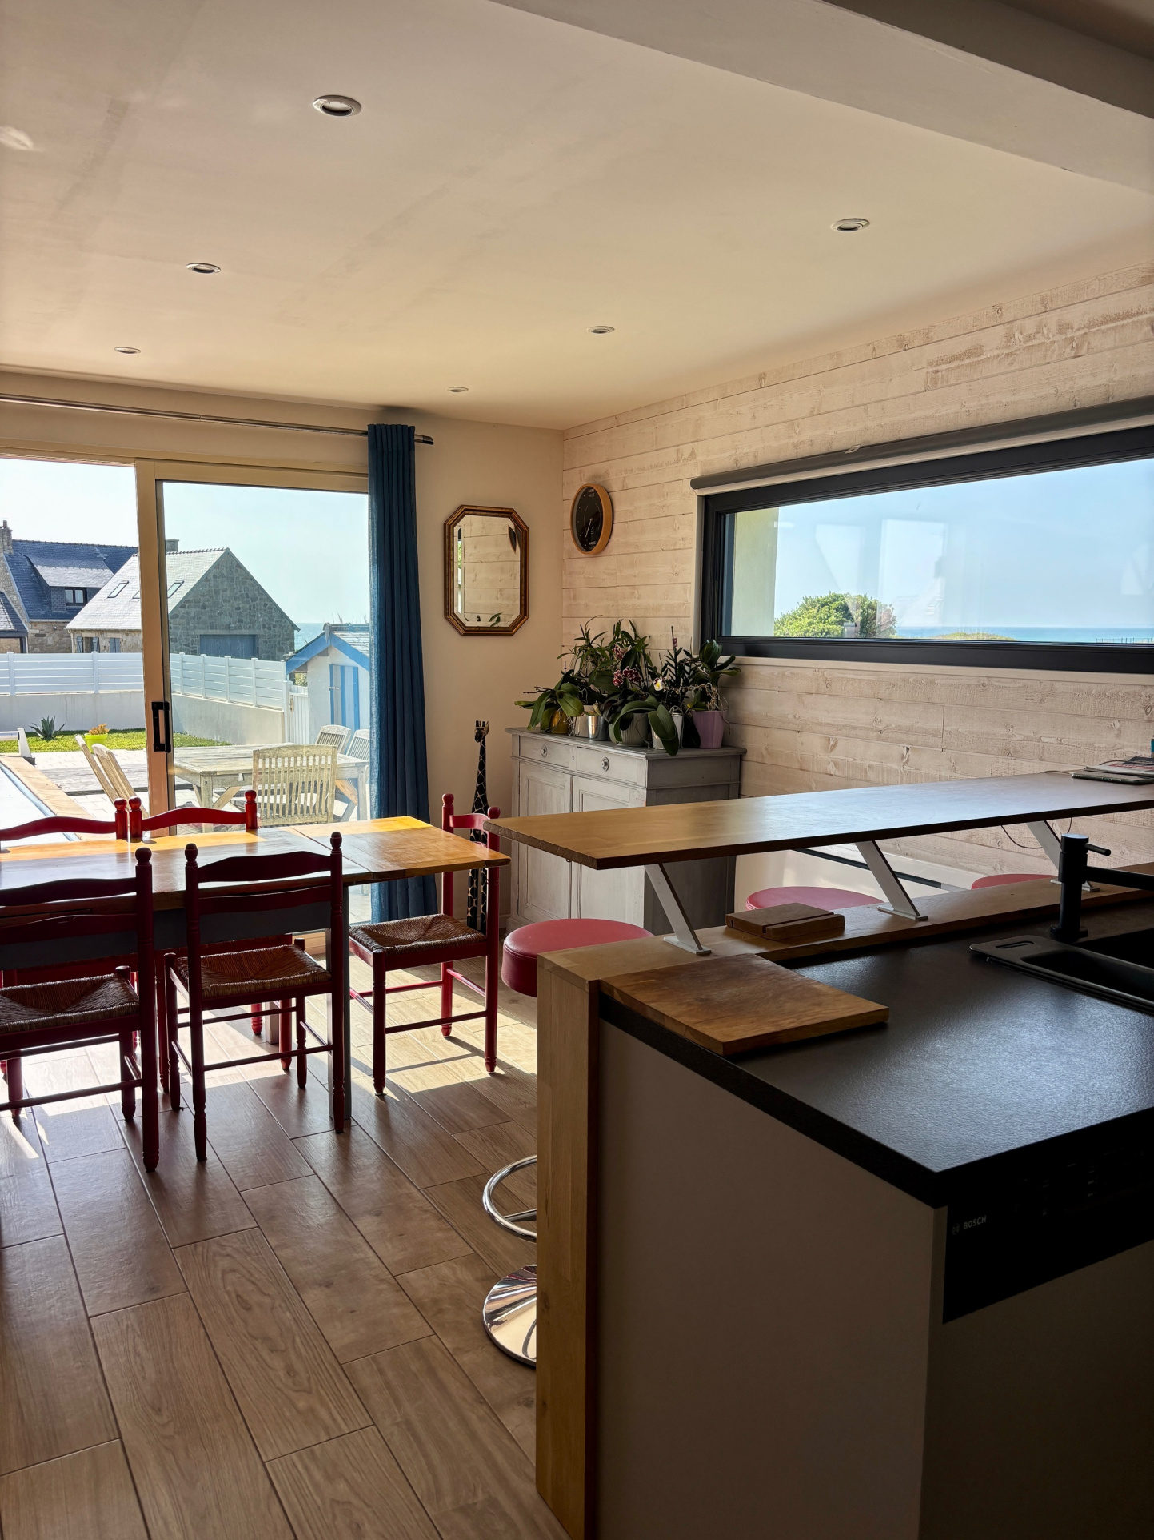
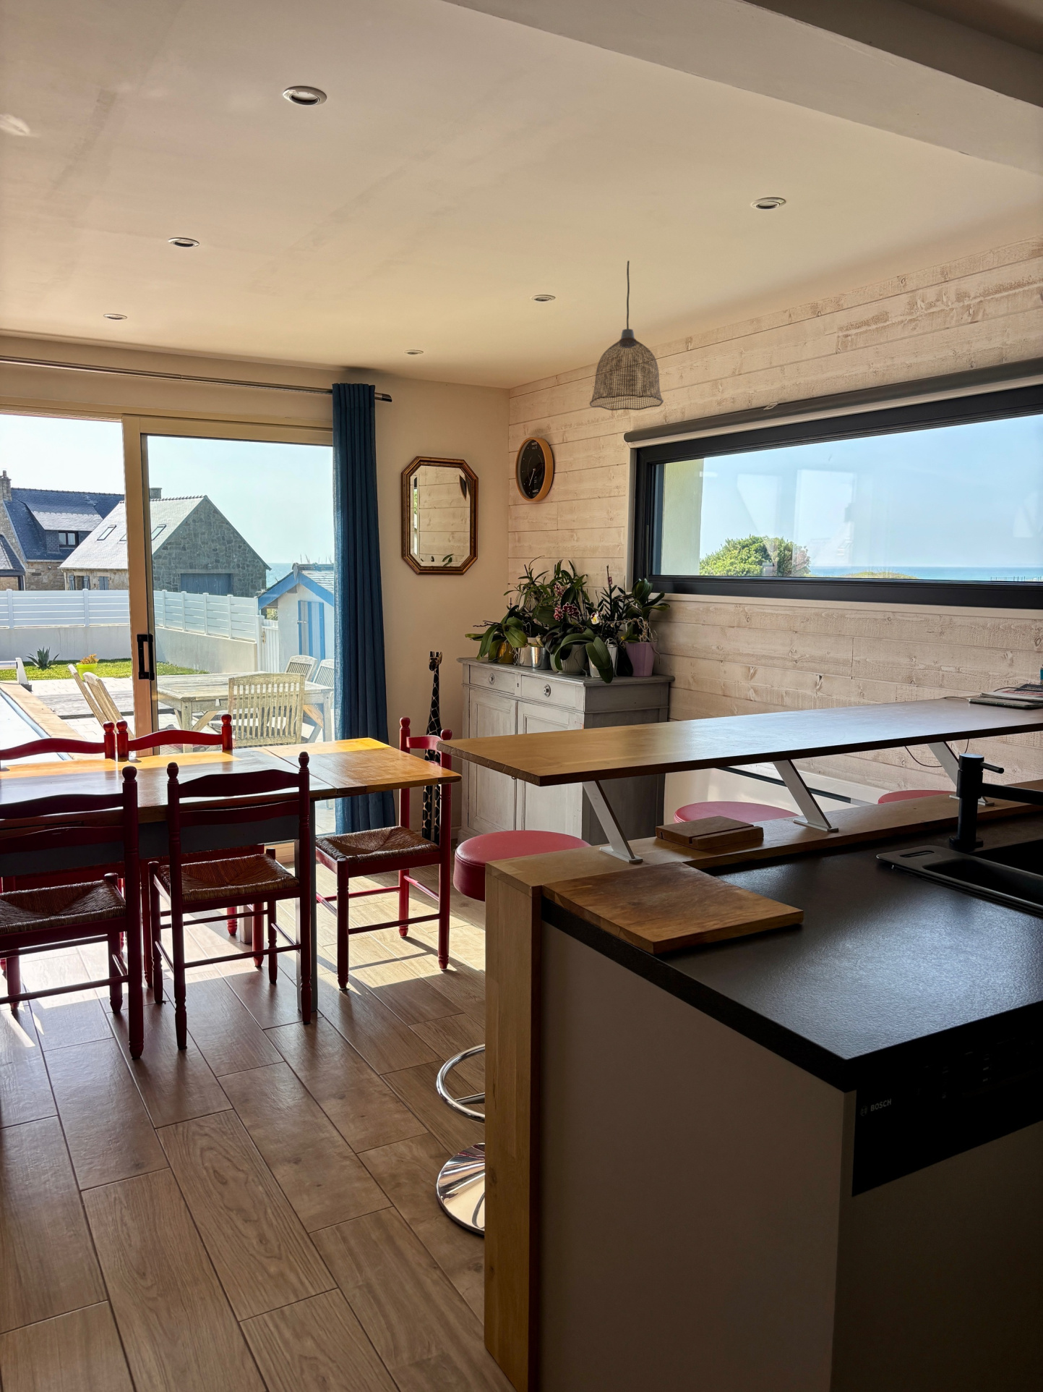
+ pendant lamp (627, 333)
